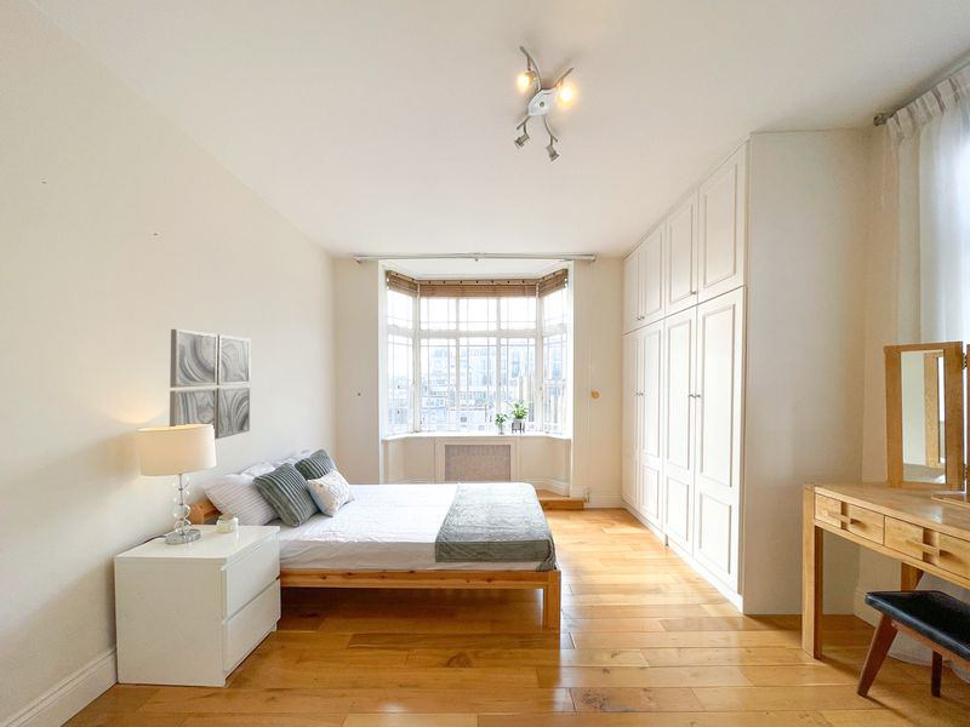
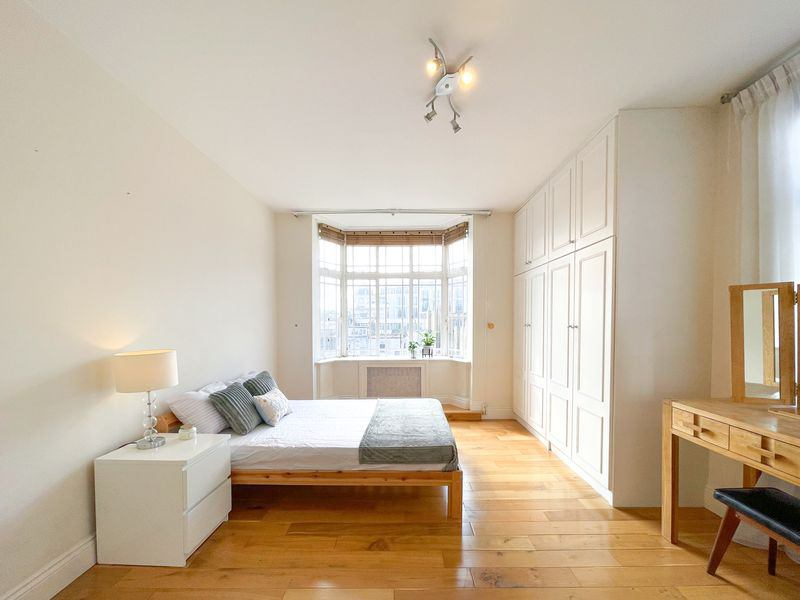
- wall art (215, 388)
